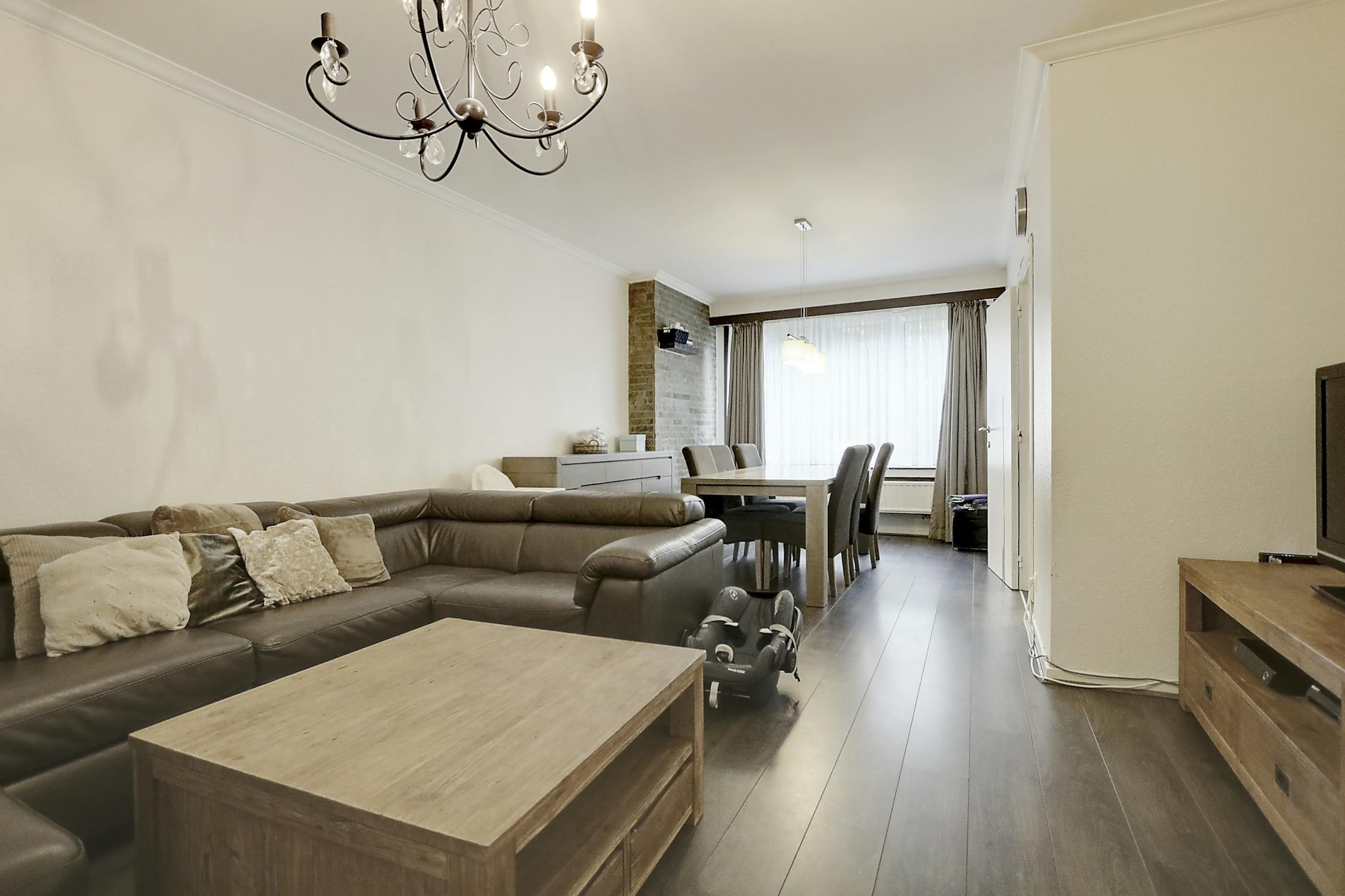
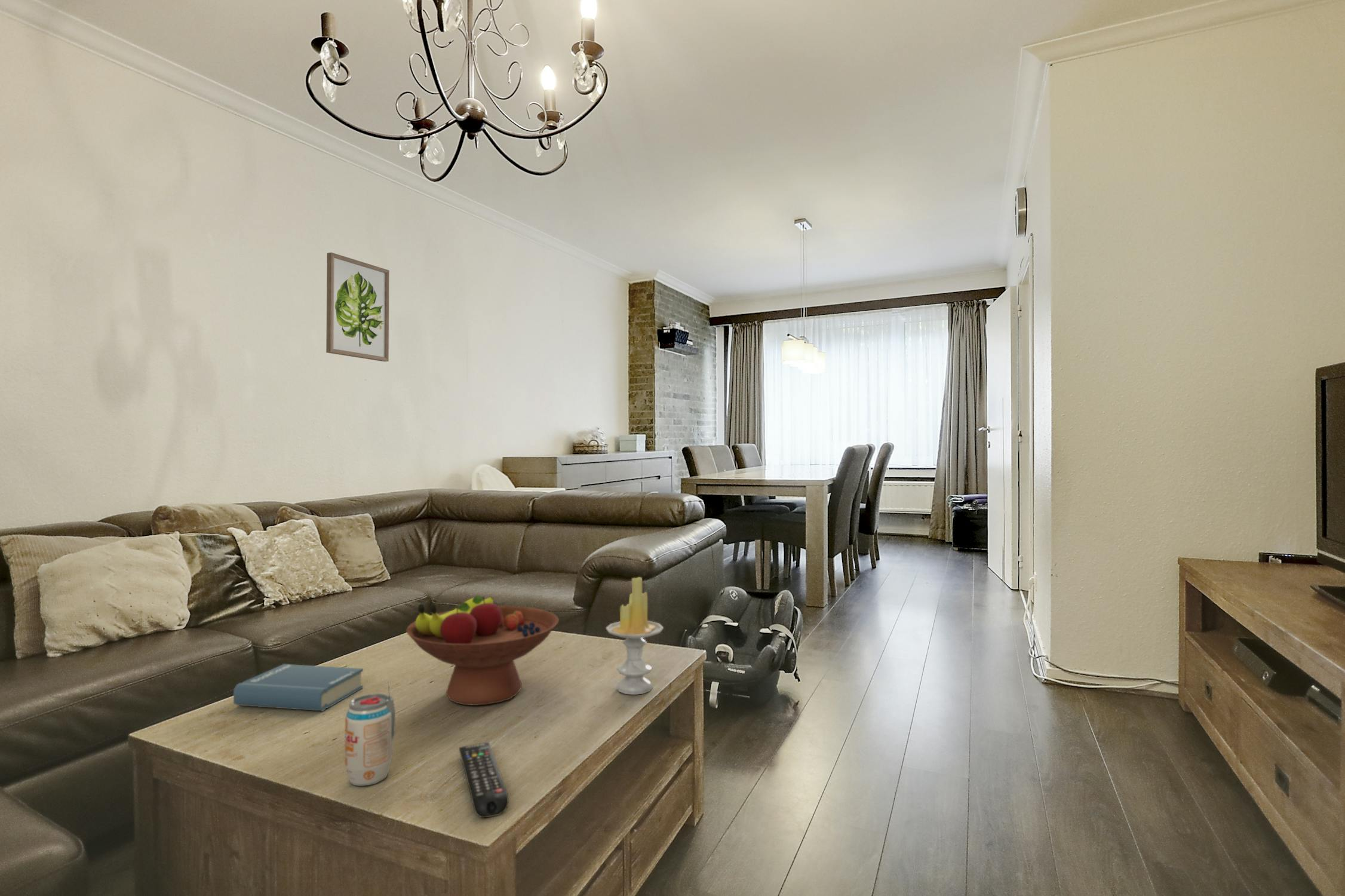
+ candle (634, 631)
+ wall art (359, 309)
+ remote control (481, 774)
+ fruit bowl (484, 644)
+ hardback book (300, 687)
+ beverage can (370, 731)
